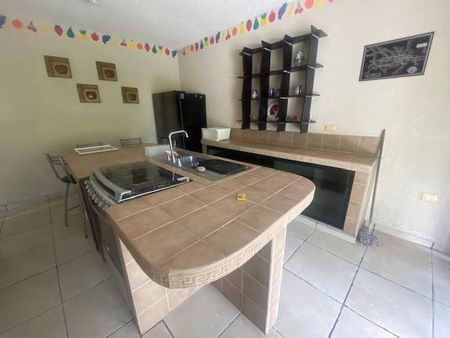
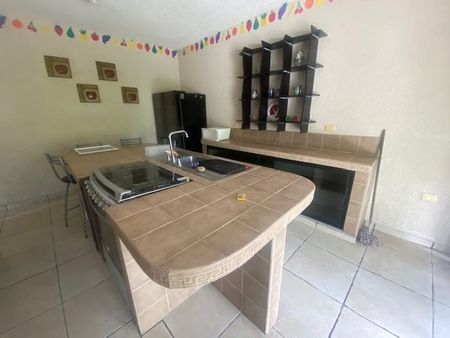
- wall art (392, 59)
